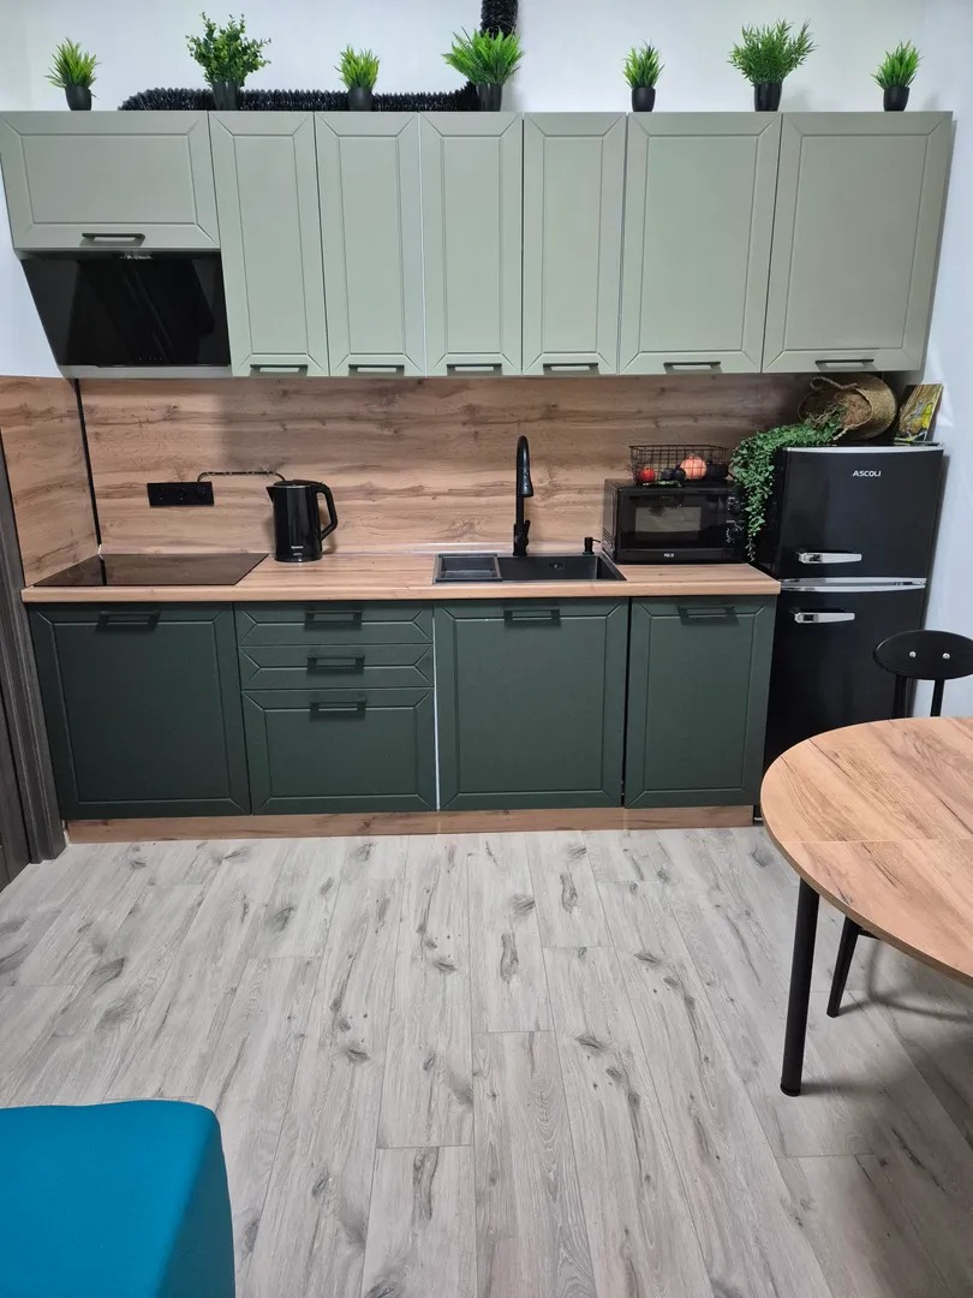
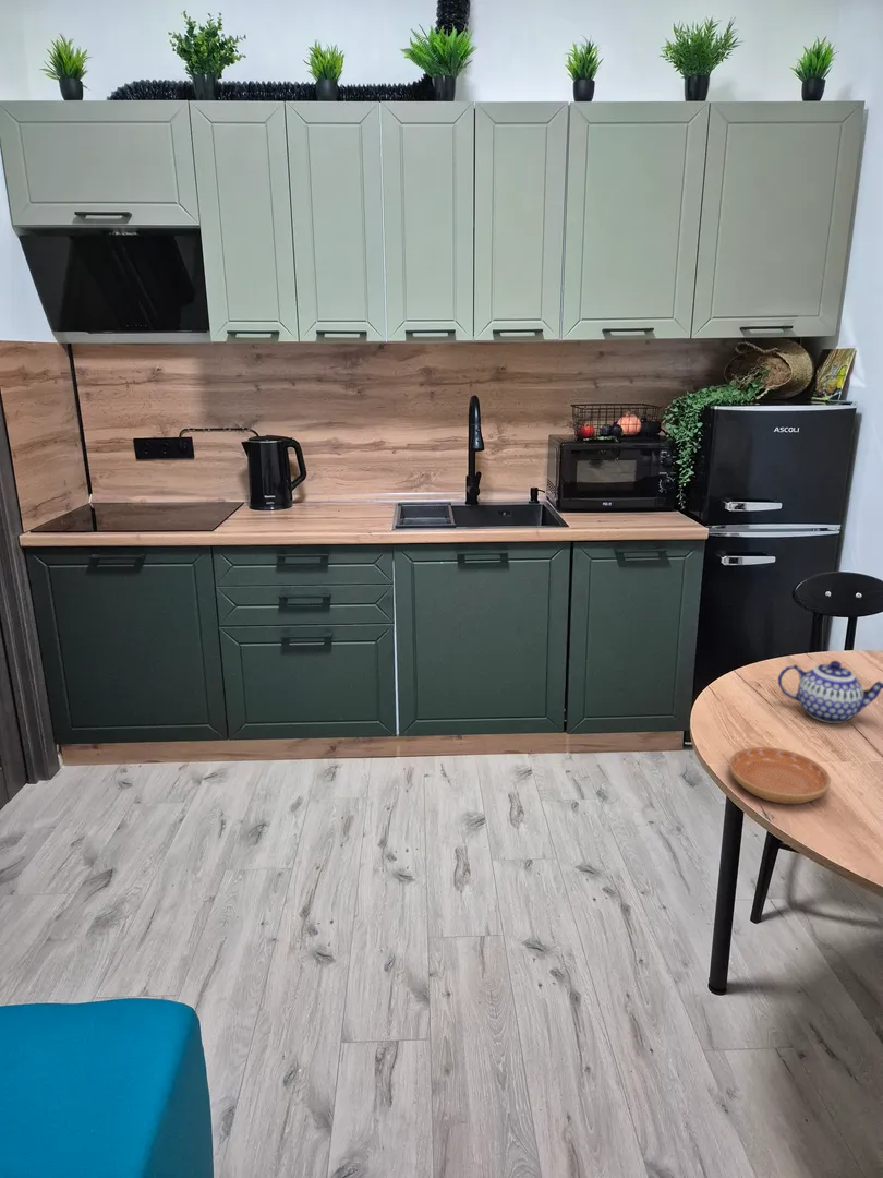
+ saucer (777, 777)
+ teapot (831, 688)
